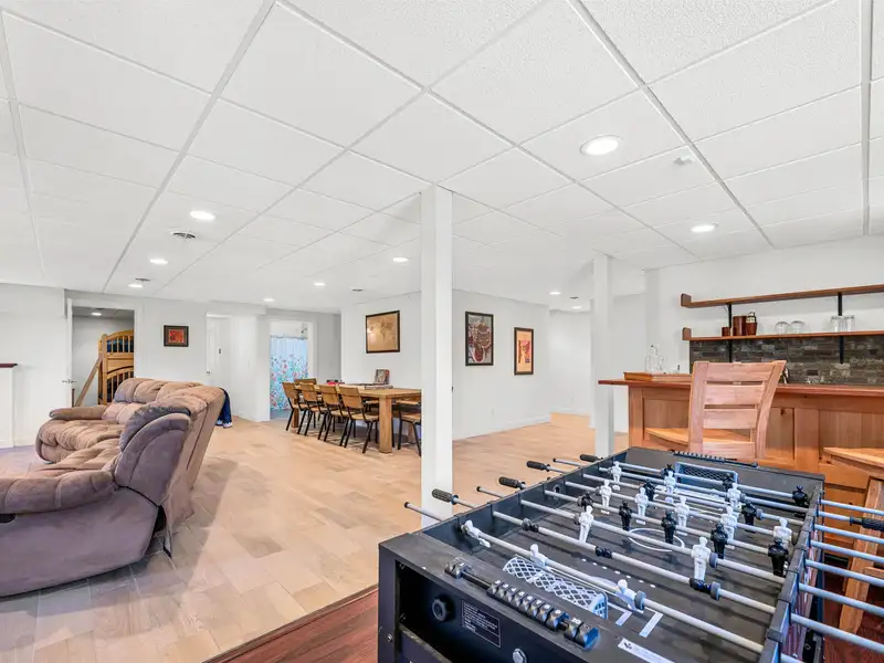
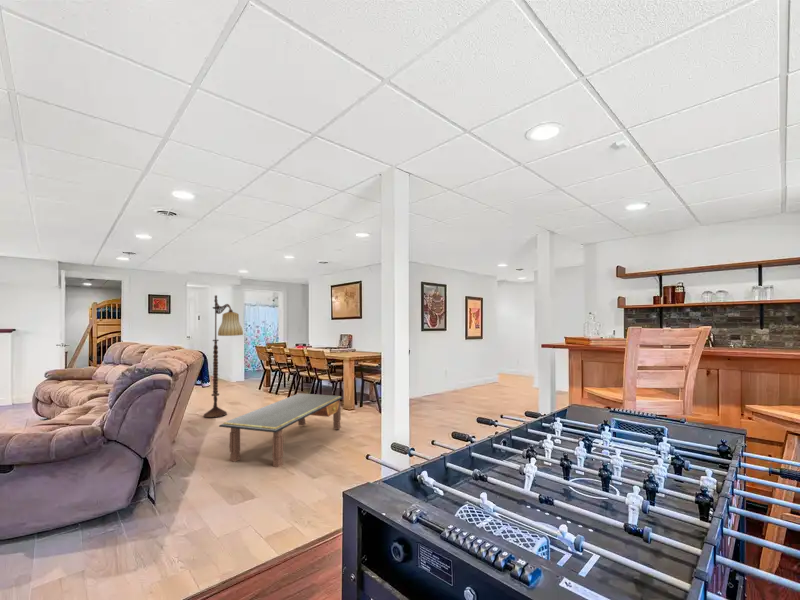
+ coffee table (289, 425)
+ floor lamp (217, 356)
